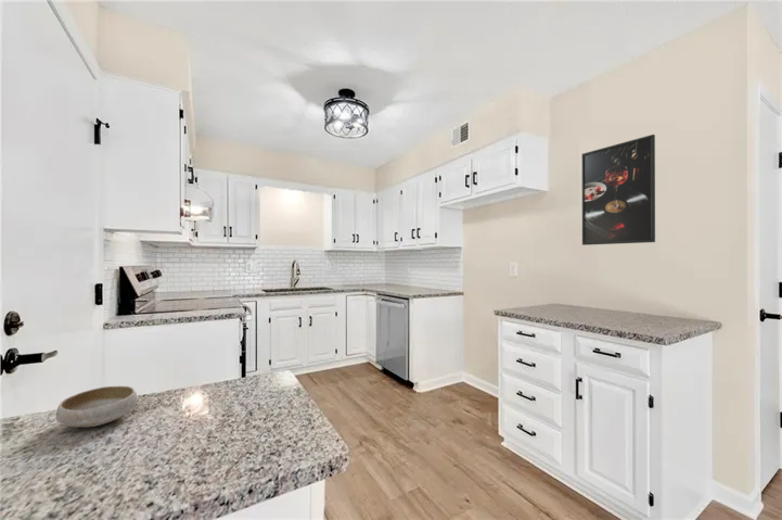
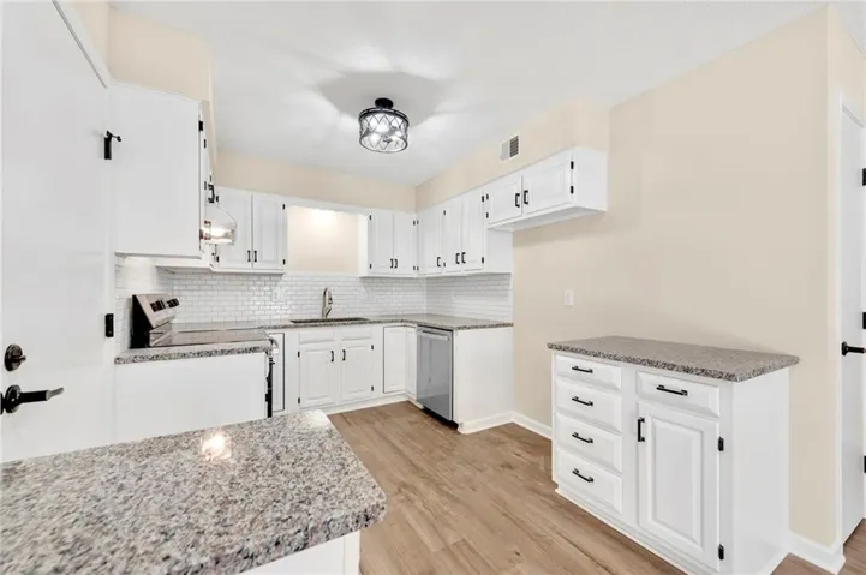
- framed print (615, 194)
- bowl (99, 407)
